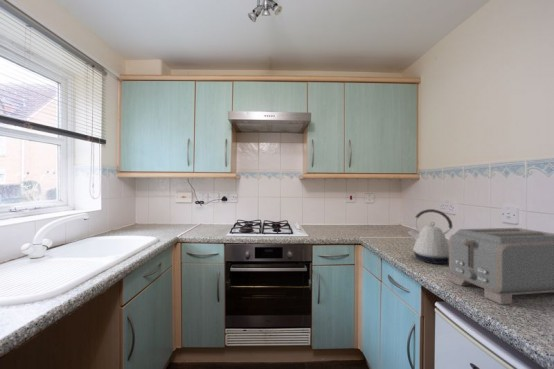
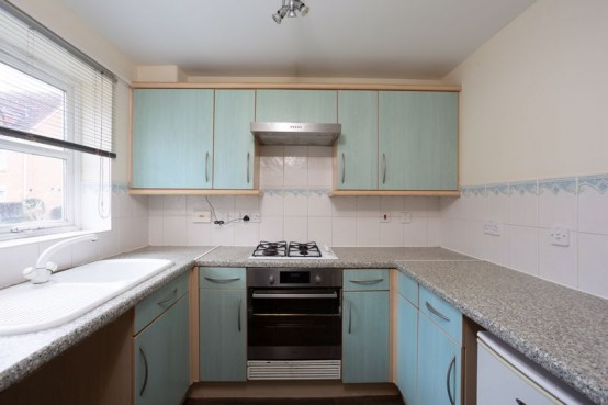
- toaster (505, 260)
- kettle (430, 234)
